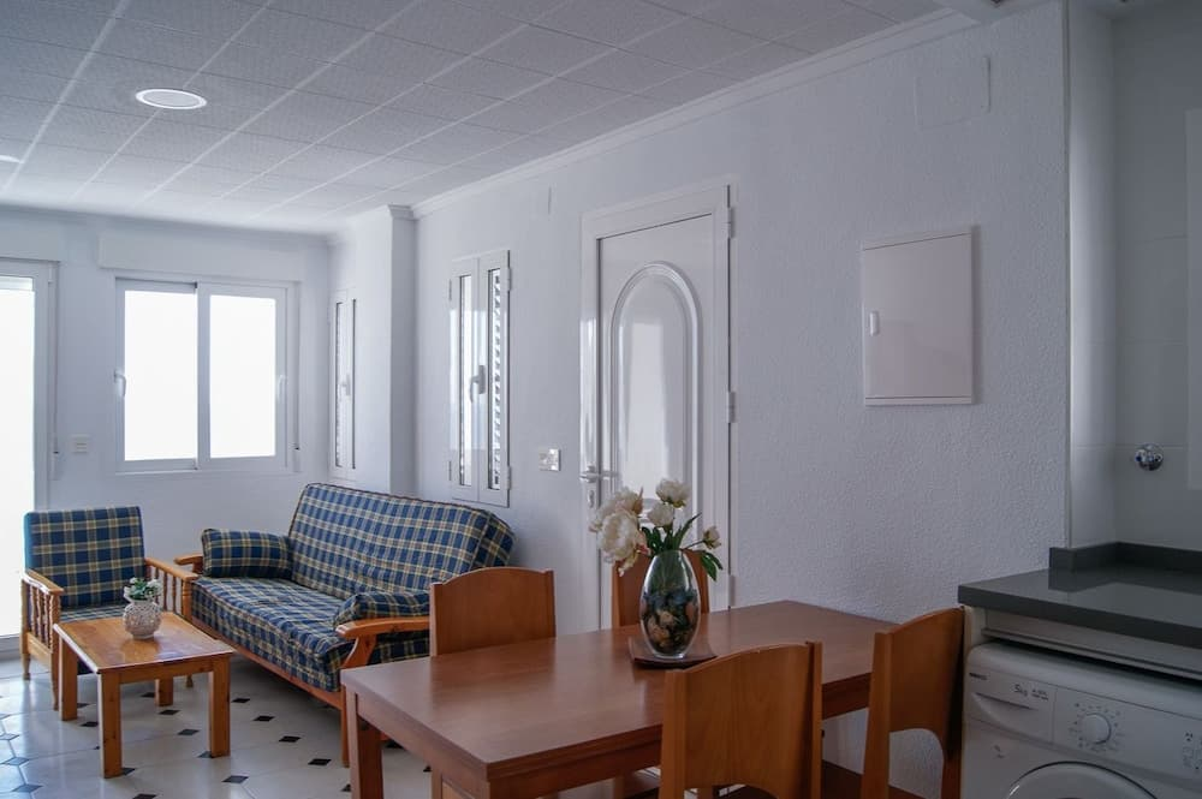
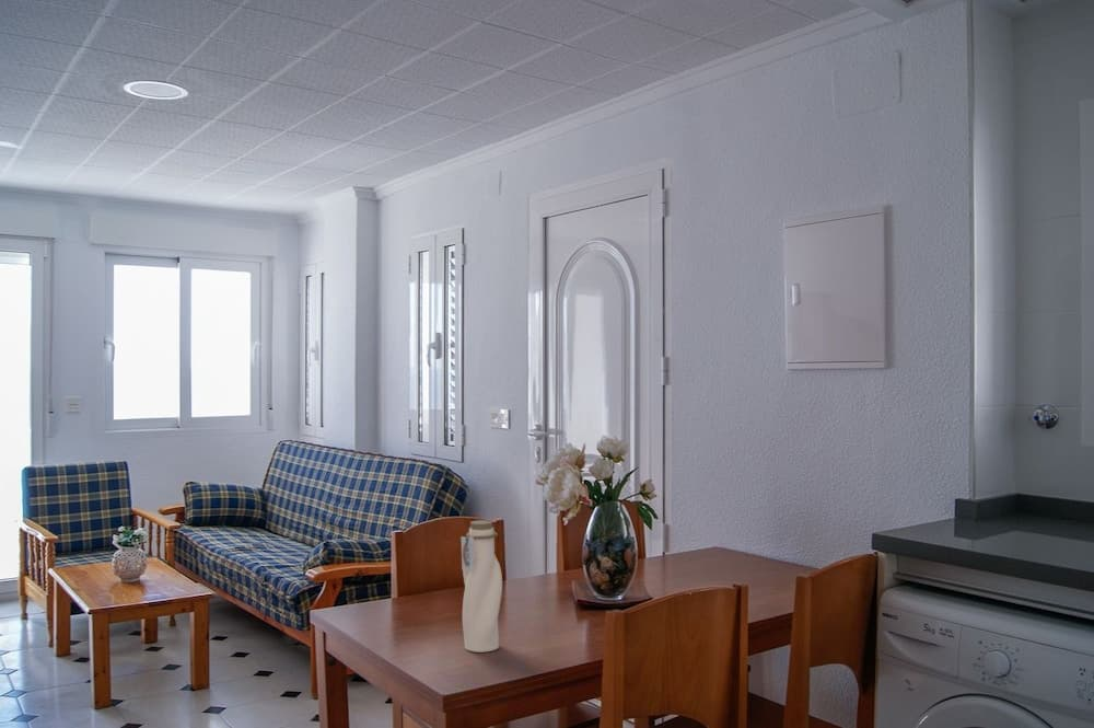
+ water bottle (480, 585)
